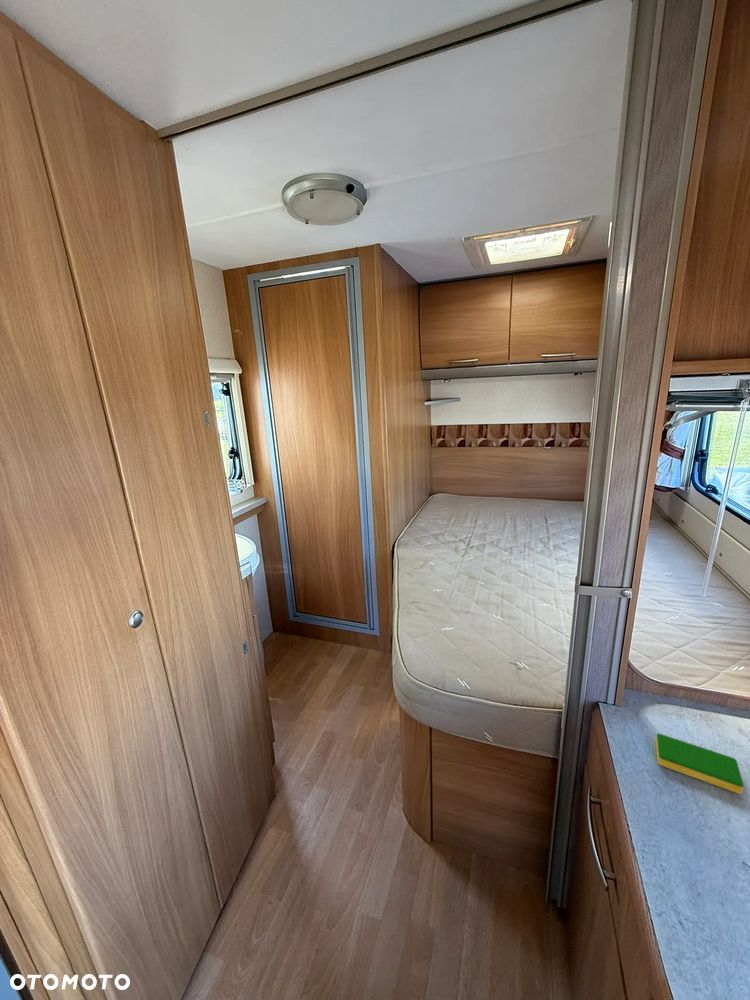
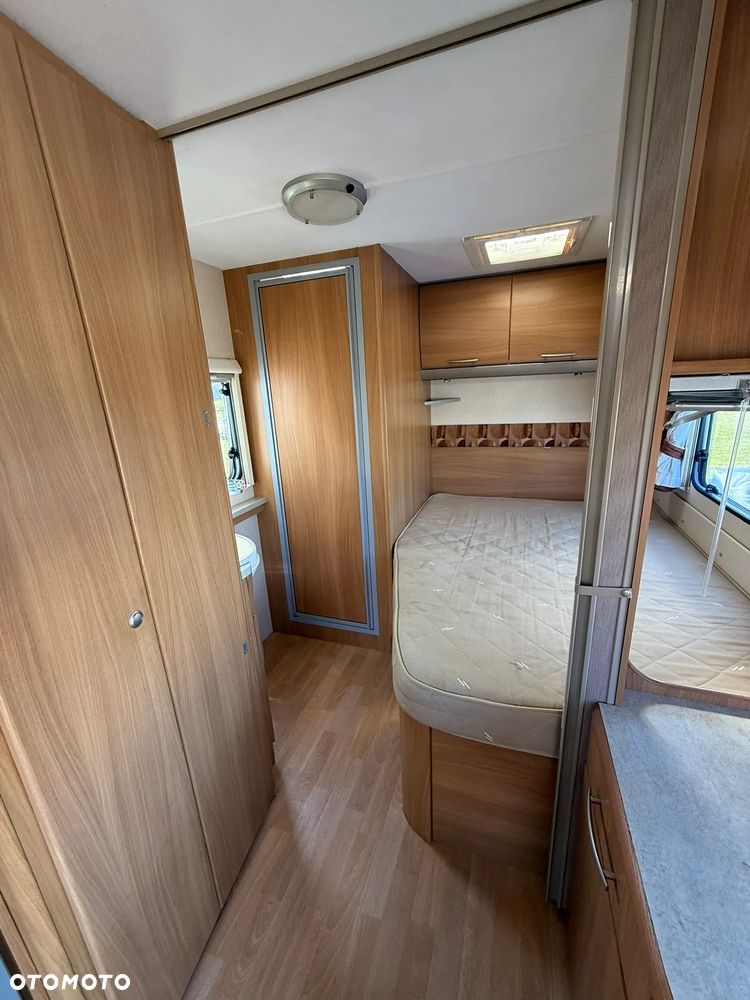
- dish sponge (696, 761)
